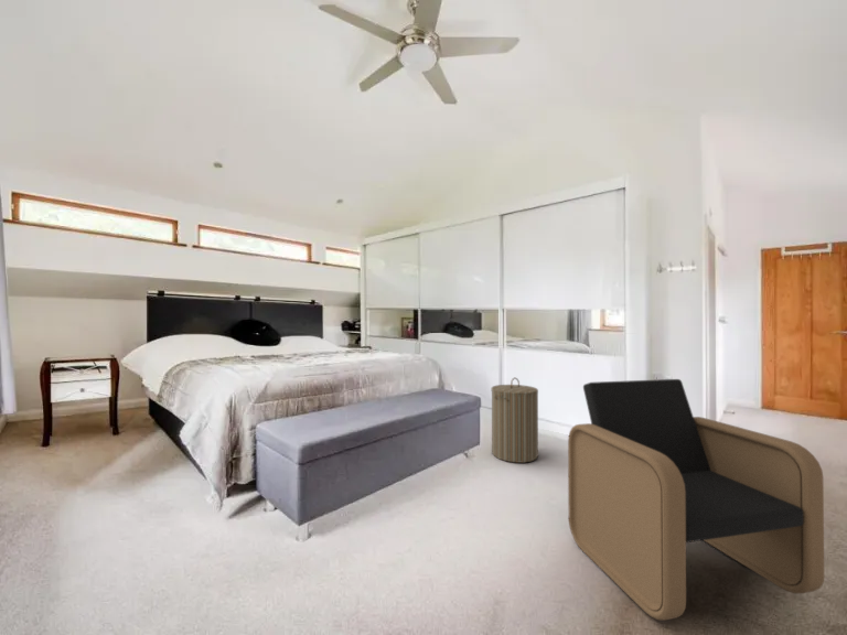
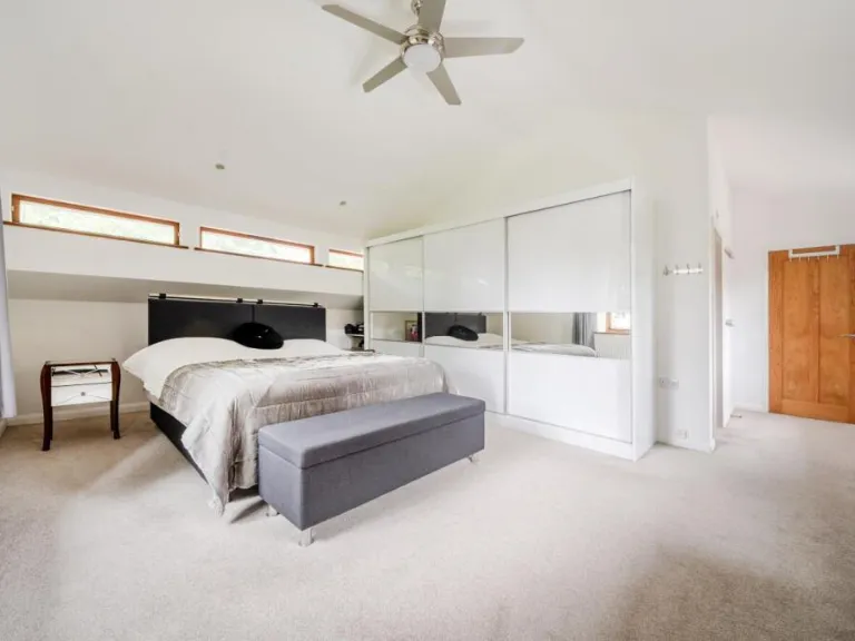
- laundry hamper (514, 416)
- armchair (678, 477)
